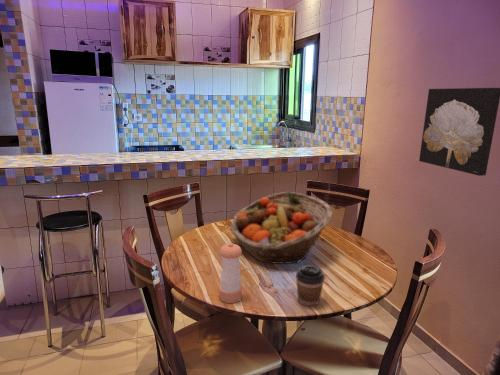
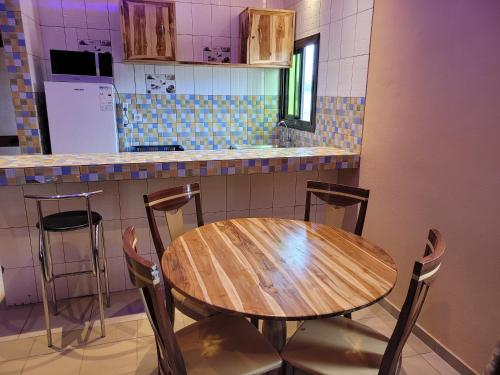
- fruit basket (279, 224)
- pepper shaker (230, 270)
- coffee cup (309, 283)
- wall art (455, 129)
